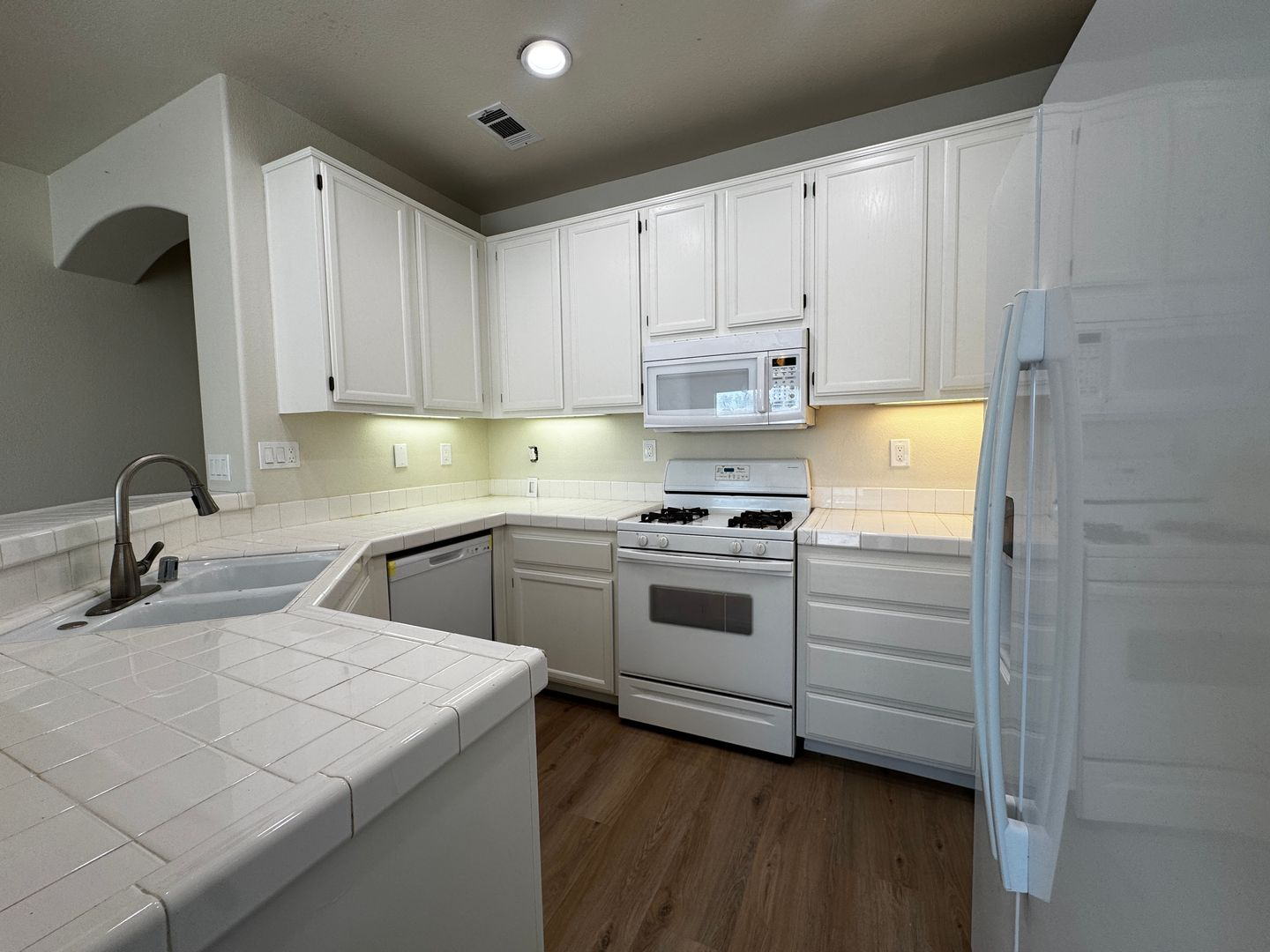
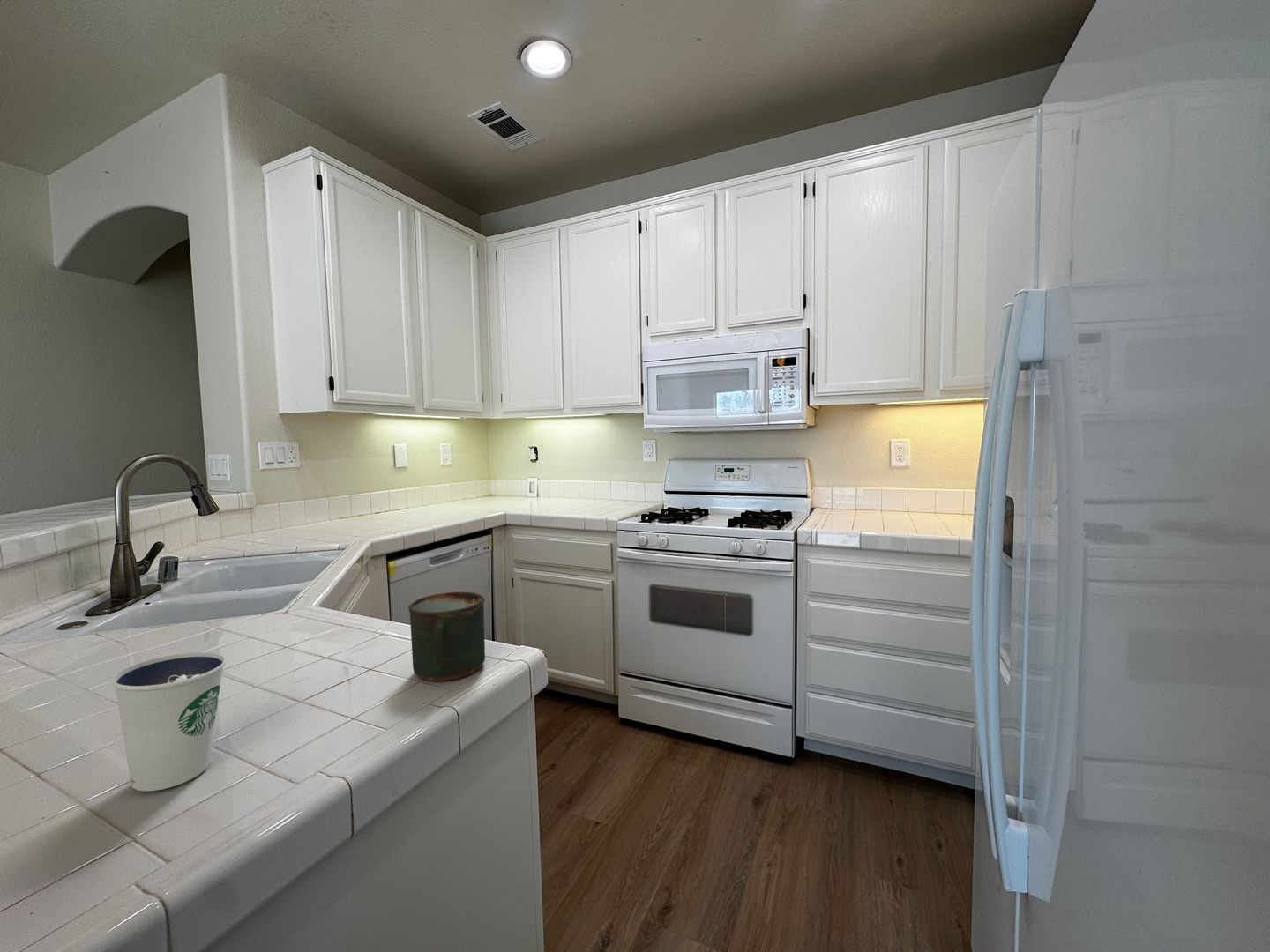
+ dixie cup (175, 719)
+ mug (446, 638)
